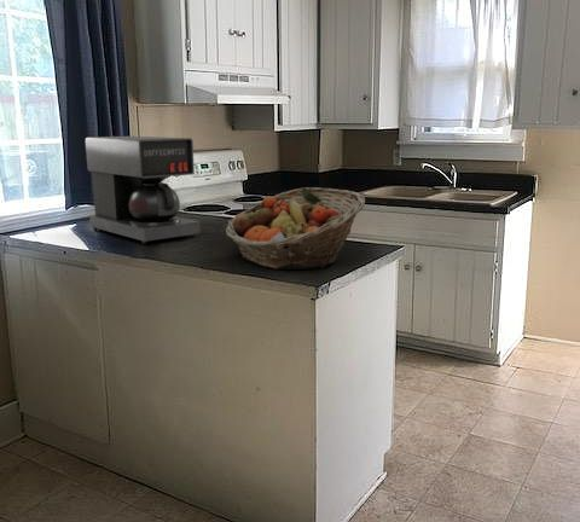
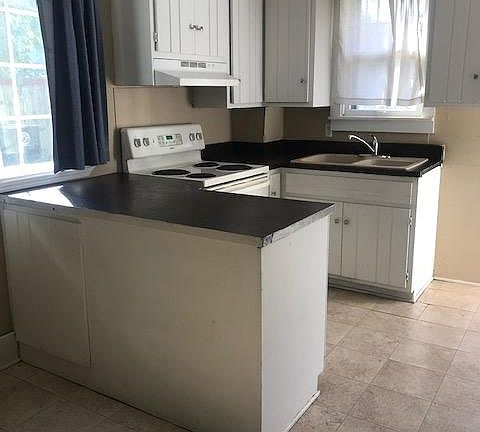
- fruit basket (294, 225)
- coffee maker (140, 186)
